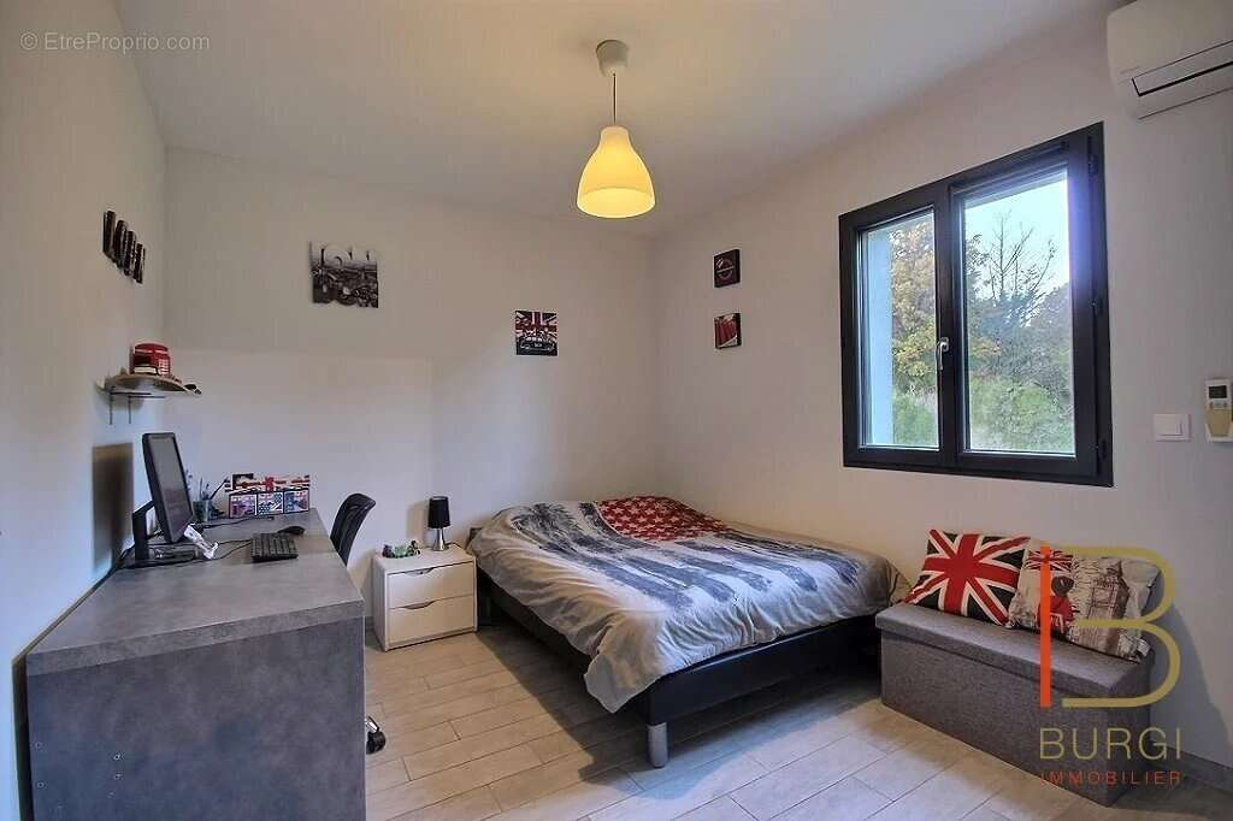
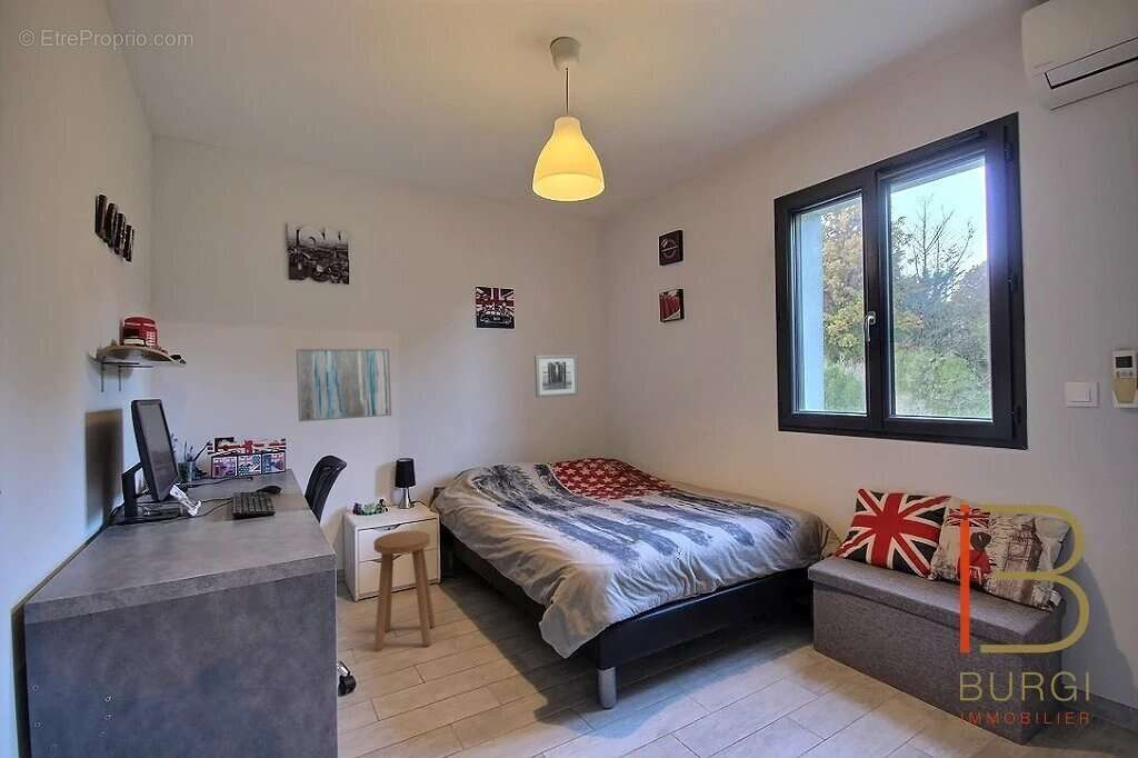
+ wall art (557, 376)
+ stool (416, 586)
+ wall art (346, 383)
